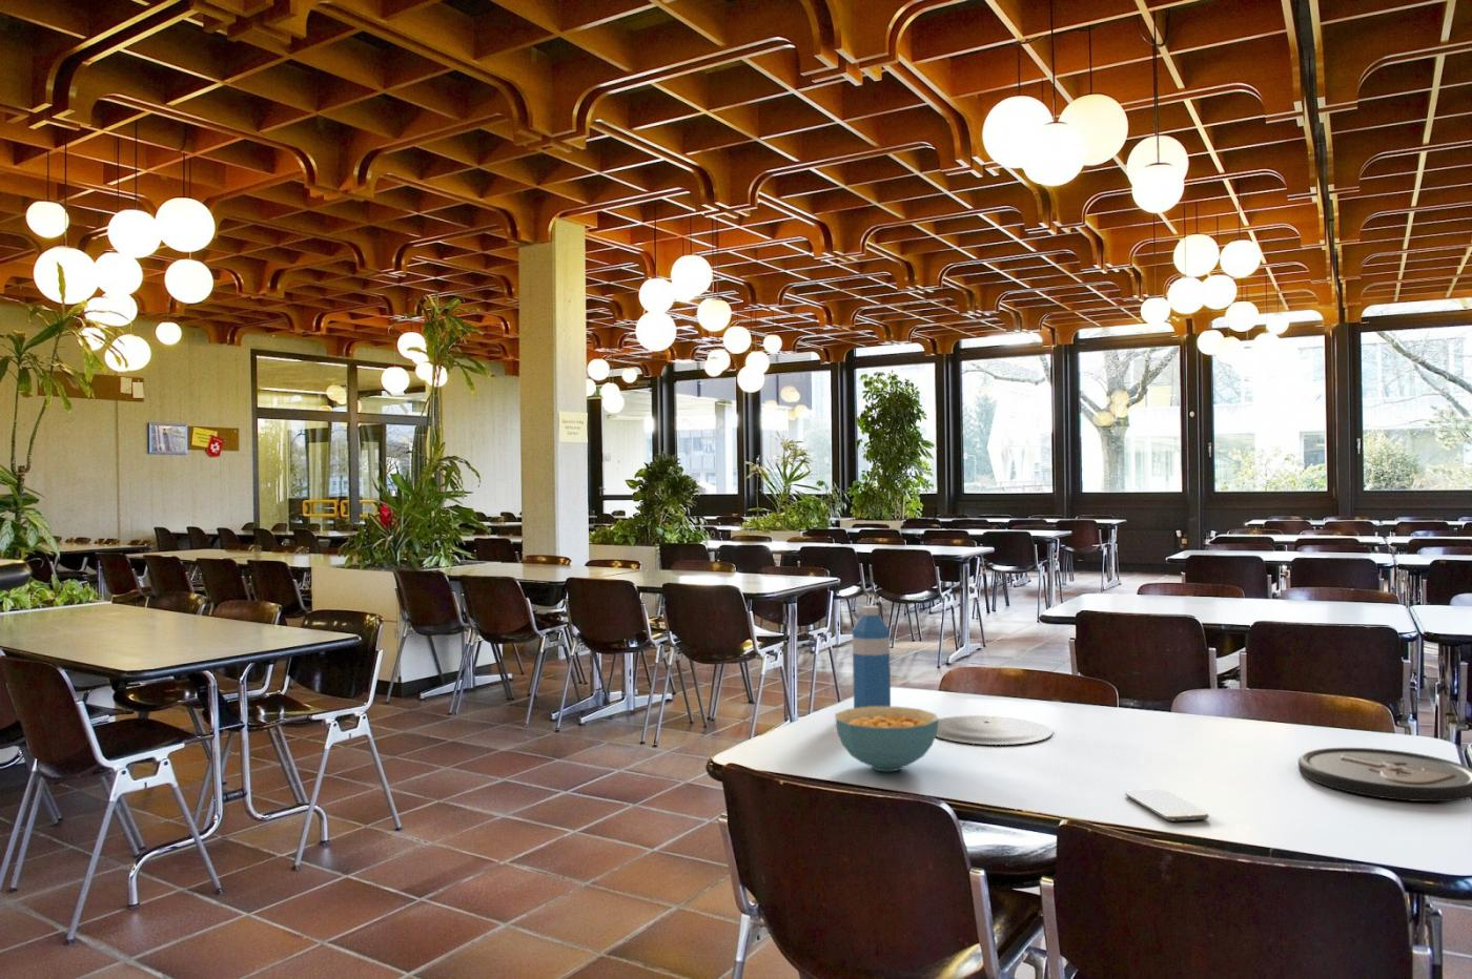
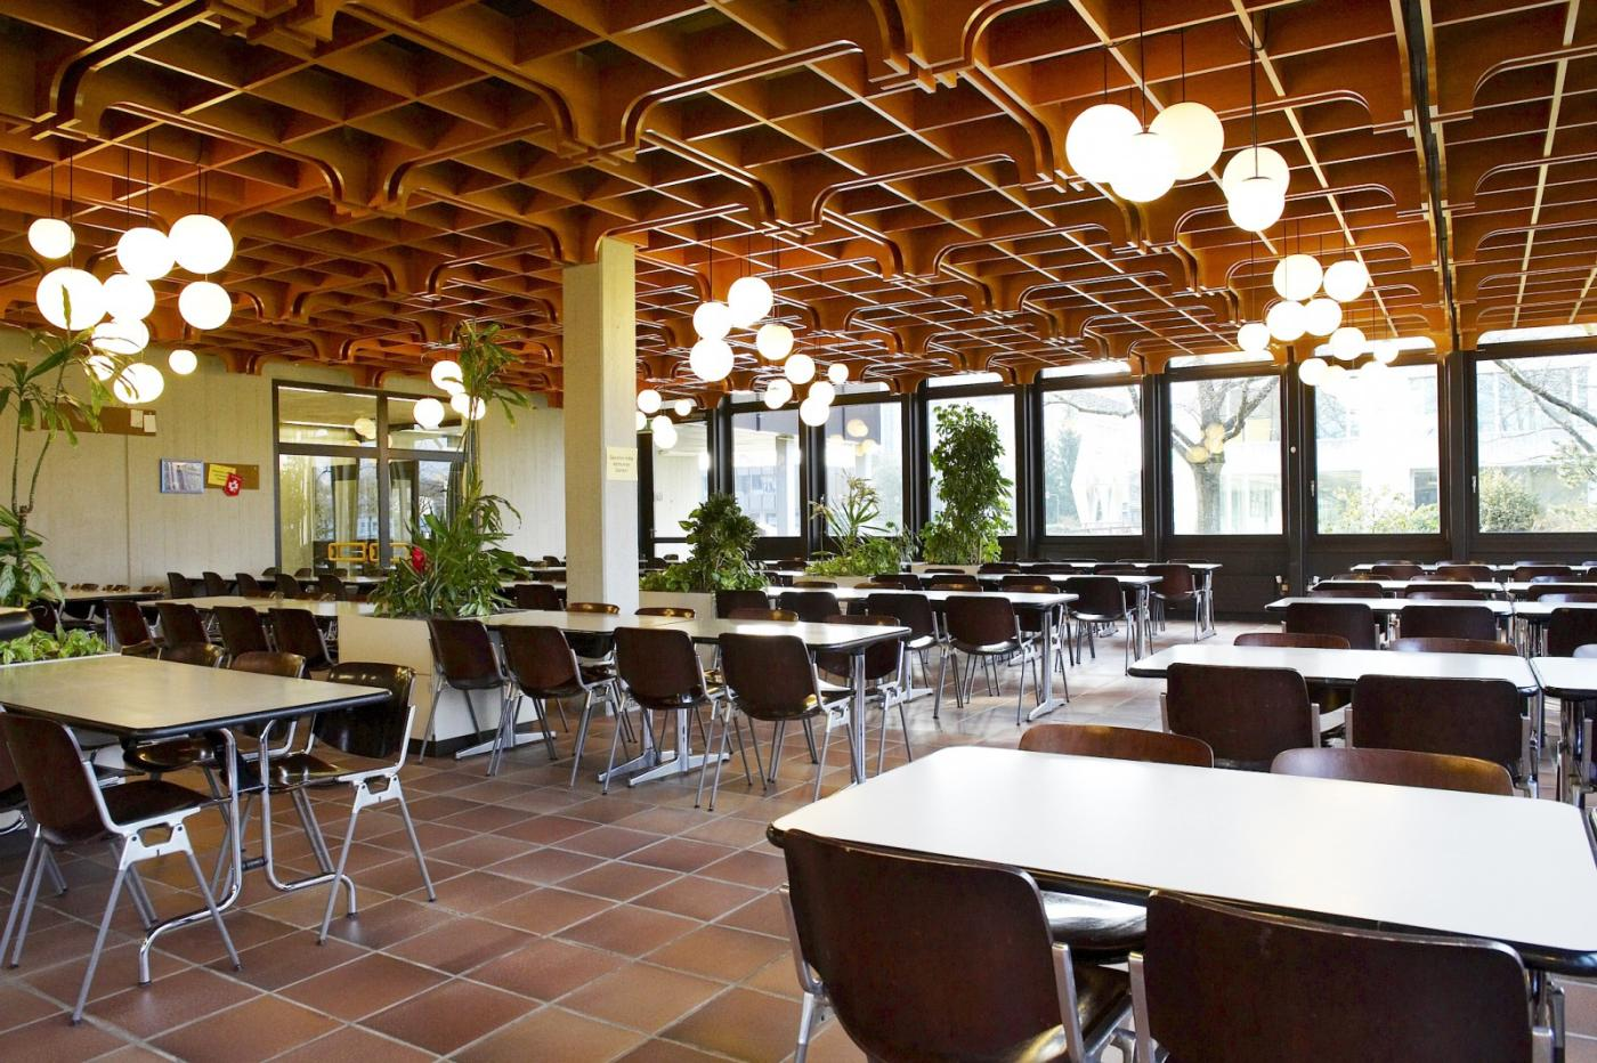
- plate (986, 724)
- water bottle (871, 659)
- smartphone (1165, 803)
- cereal bowl (886, 742)
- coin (1387, 772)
